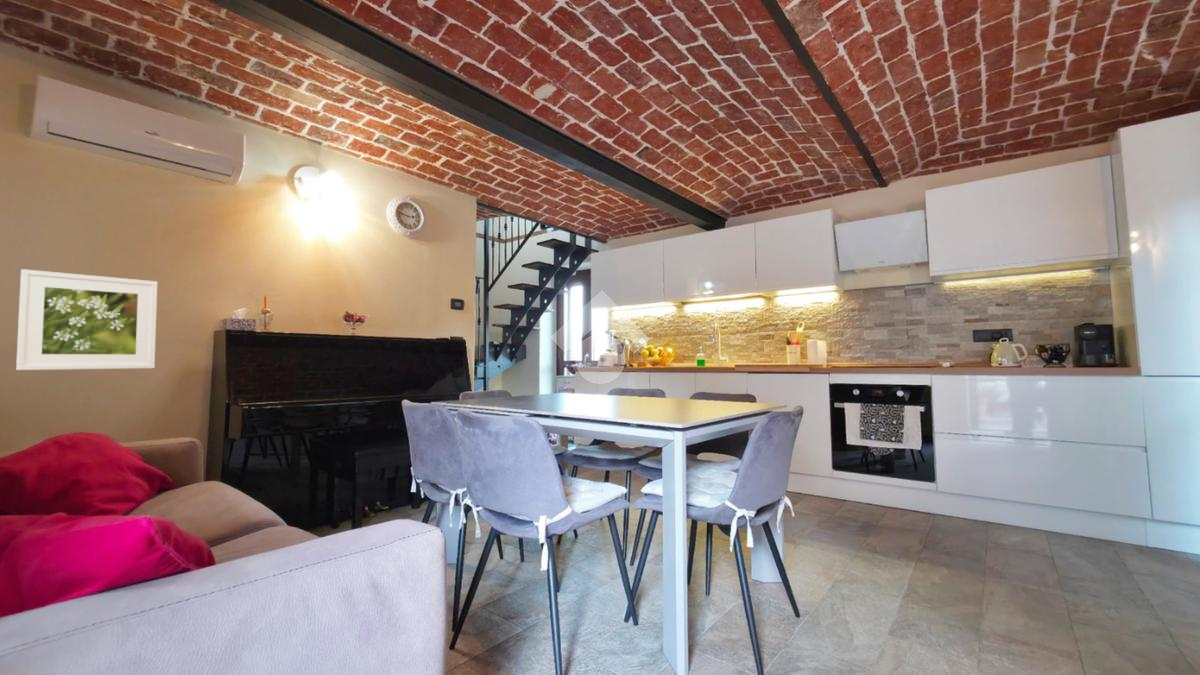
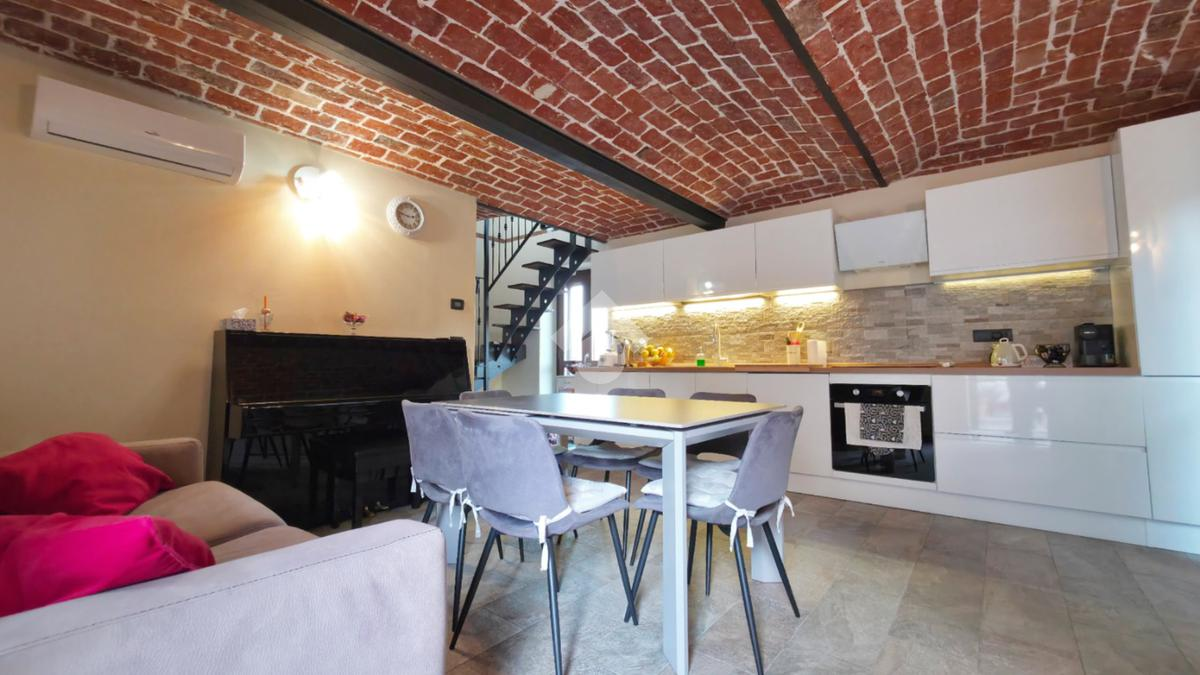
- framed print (92, 322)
